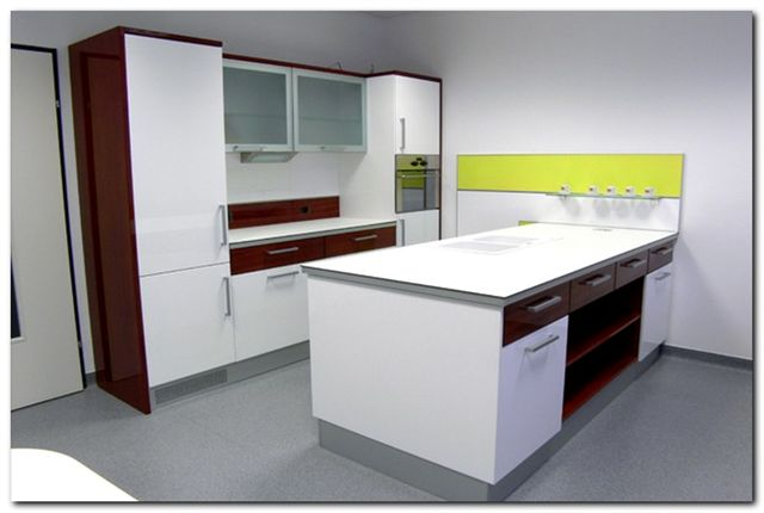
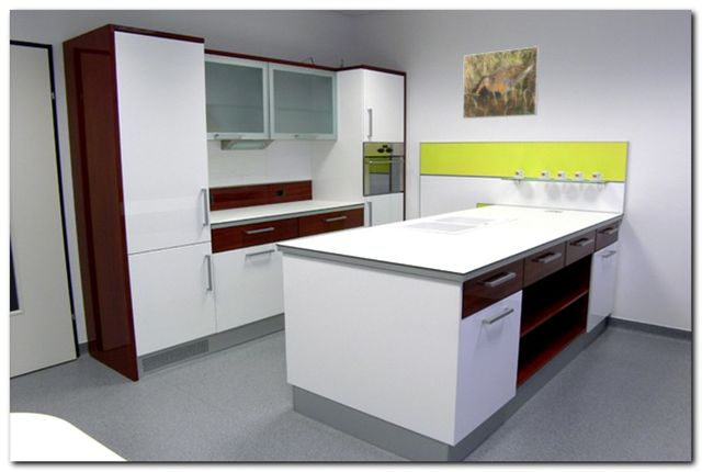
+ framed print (499, 85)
